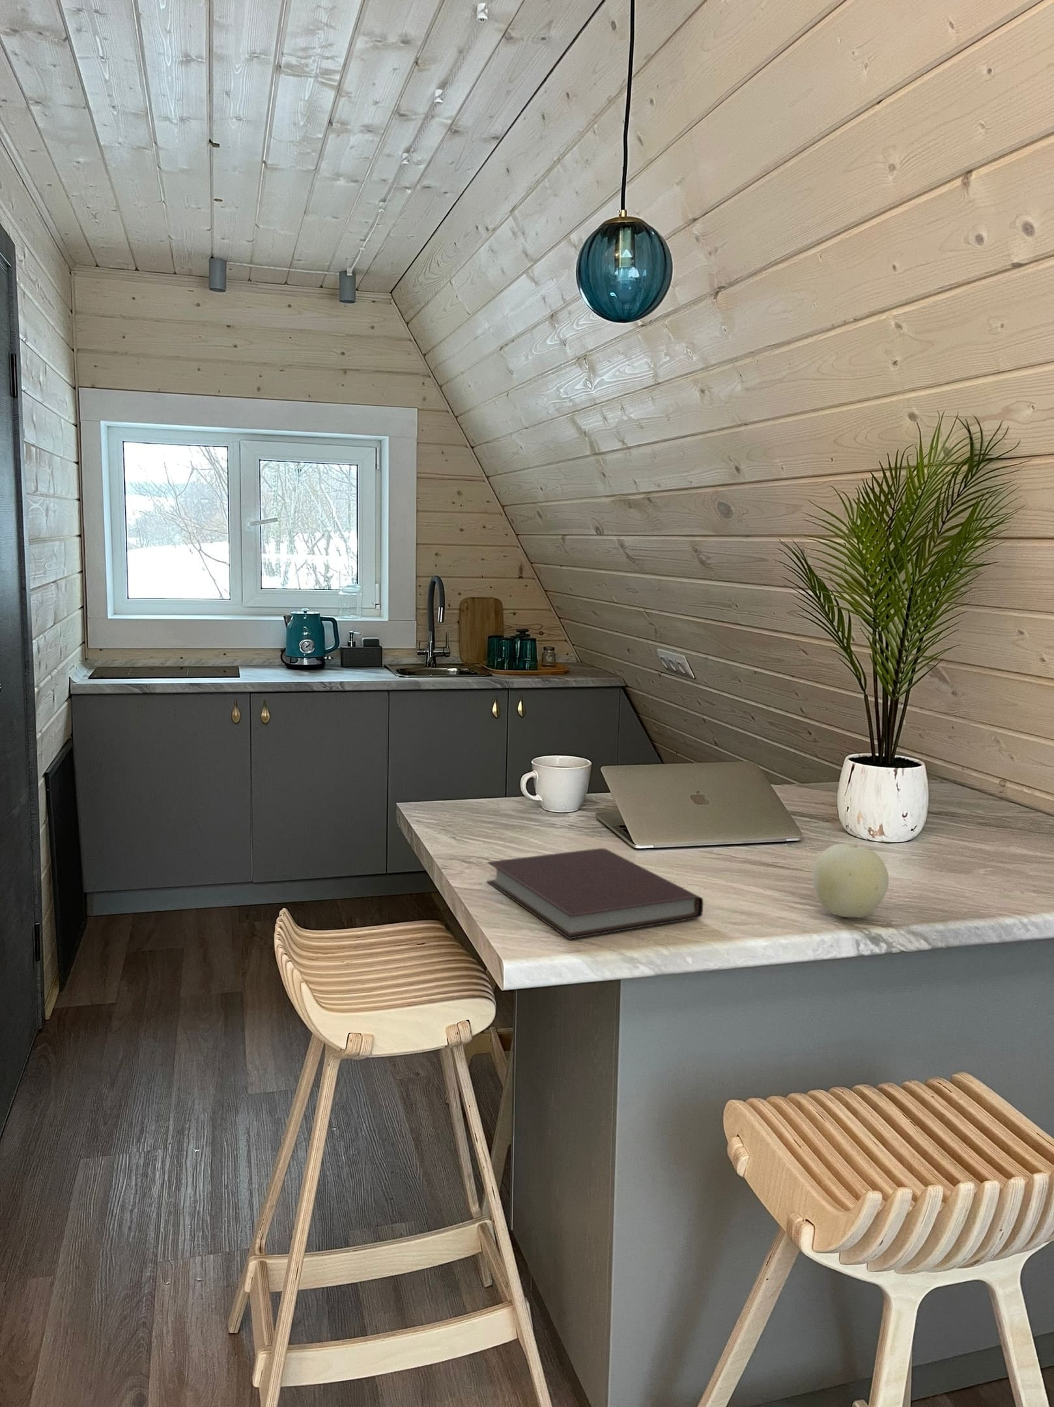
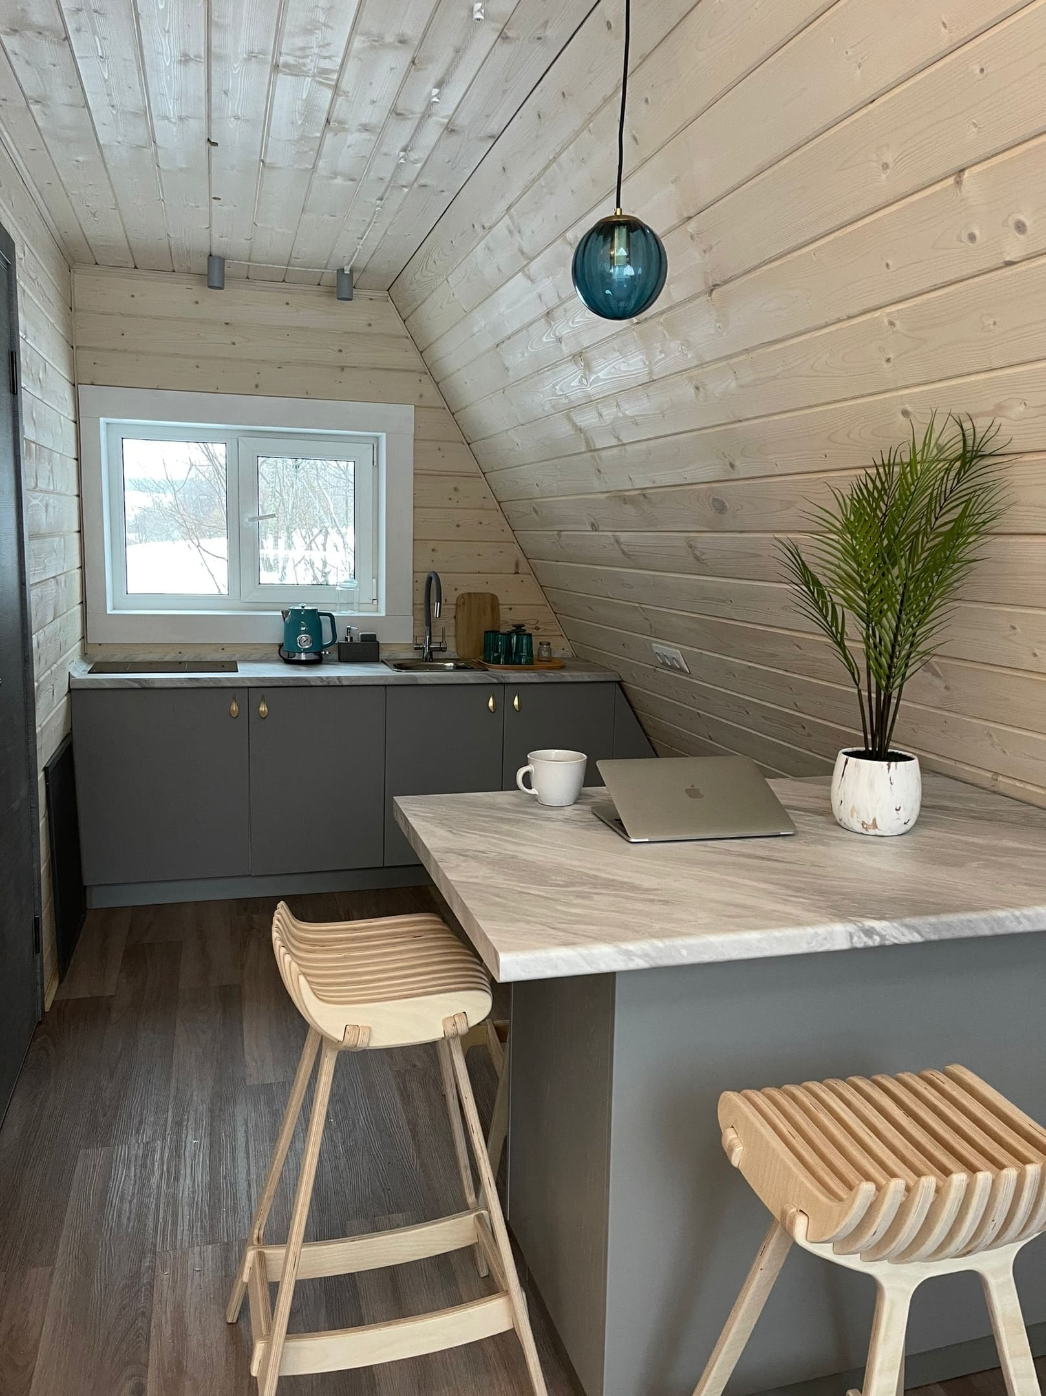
- fruit (850, 879)
- notebook (590, 889)
